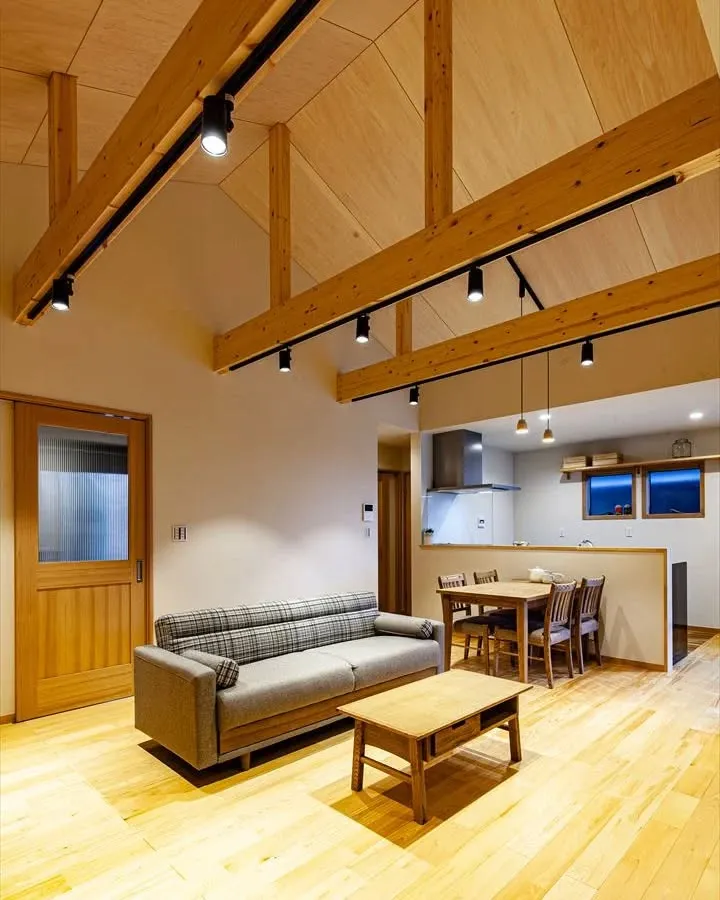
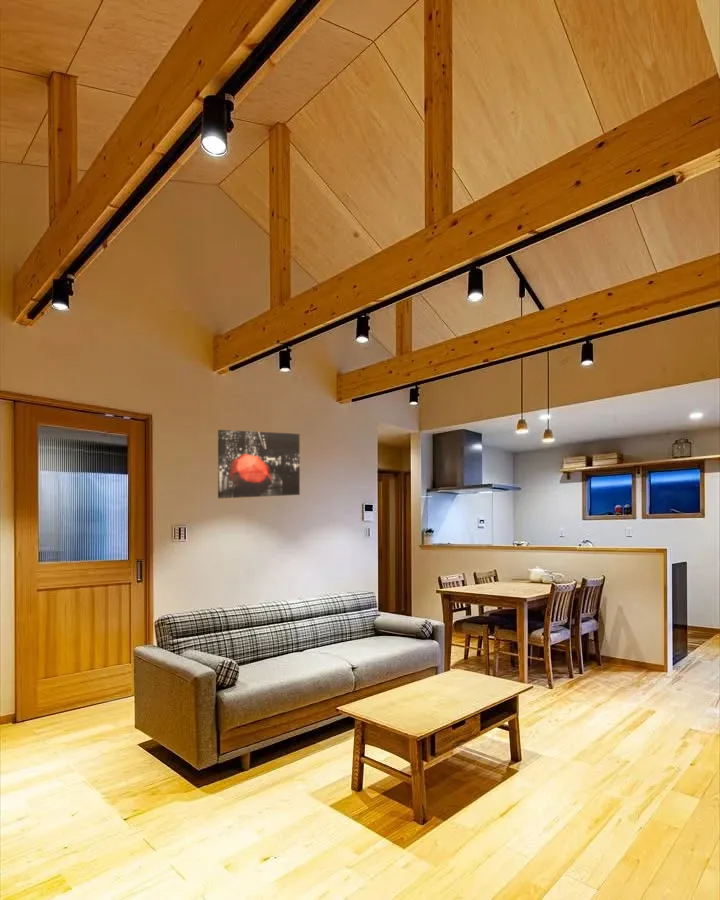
+ wall art (261, 464)
